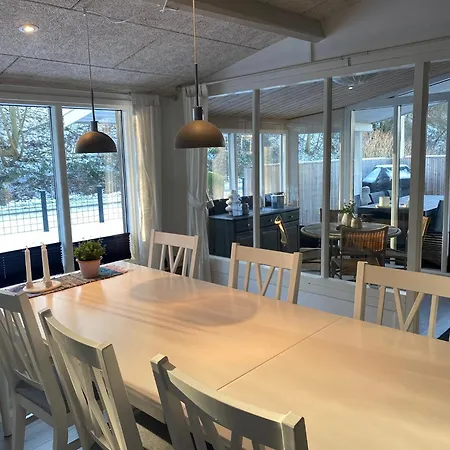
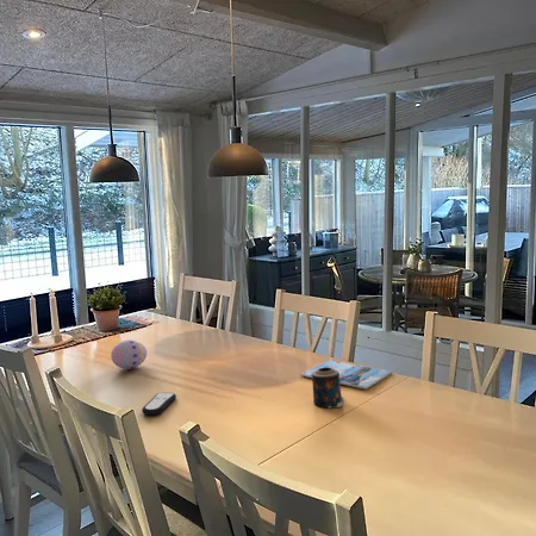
+ decorative egg (129, 354)
+ remote control (158, 403)
+ candle (330, 385)
+ magazine (345, 373)
